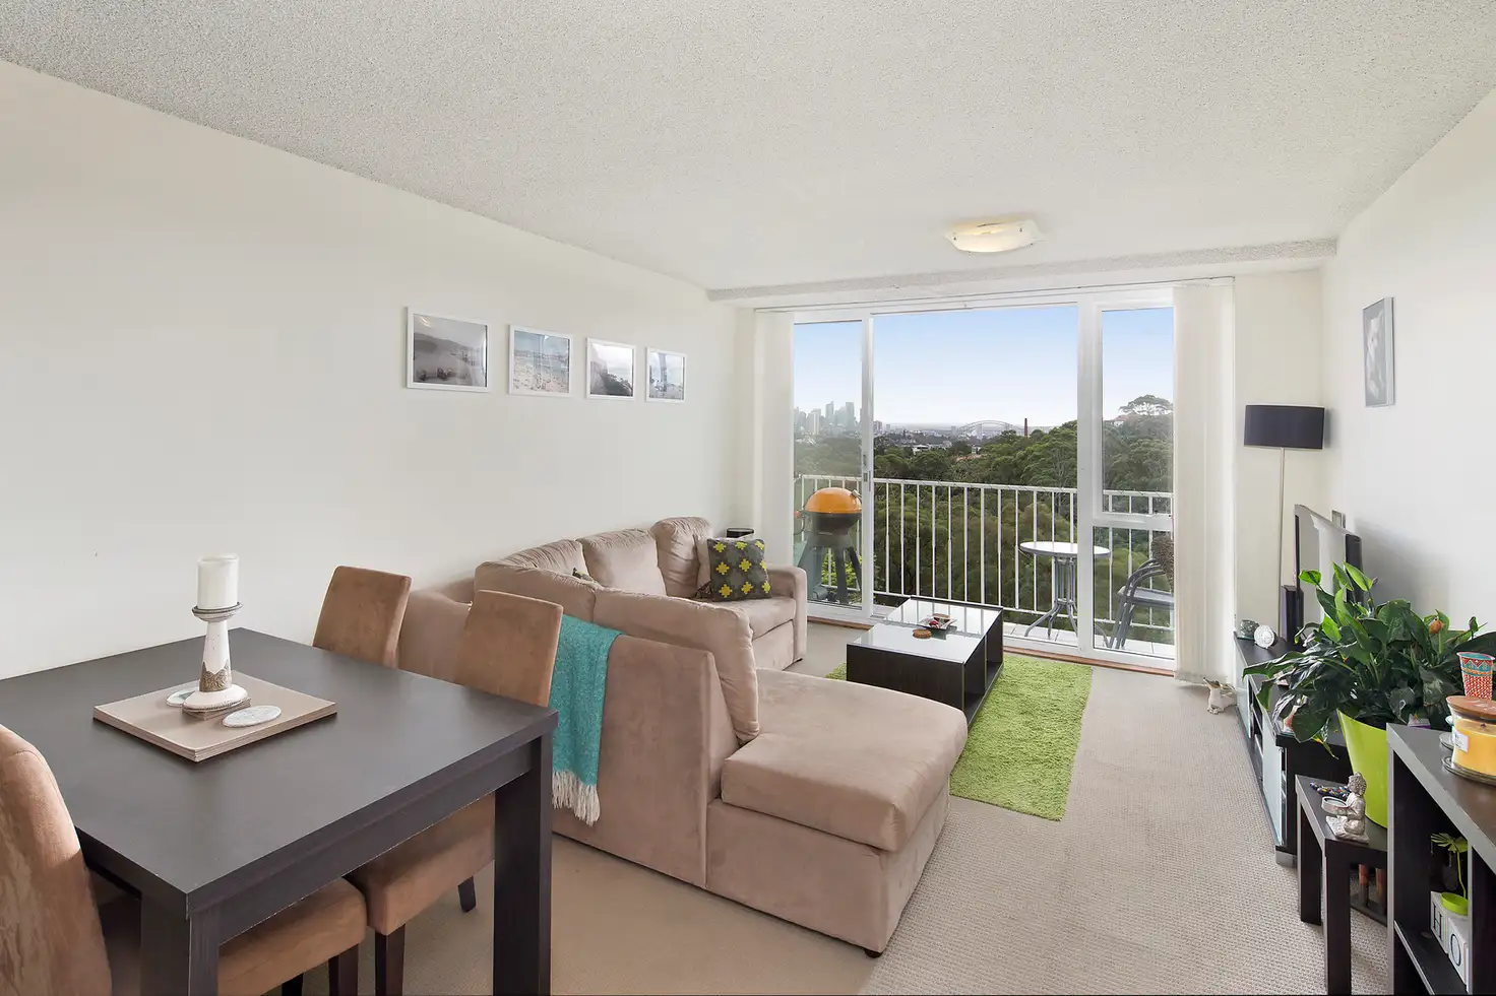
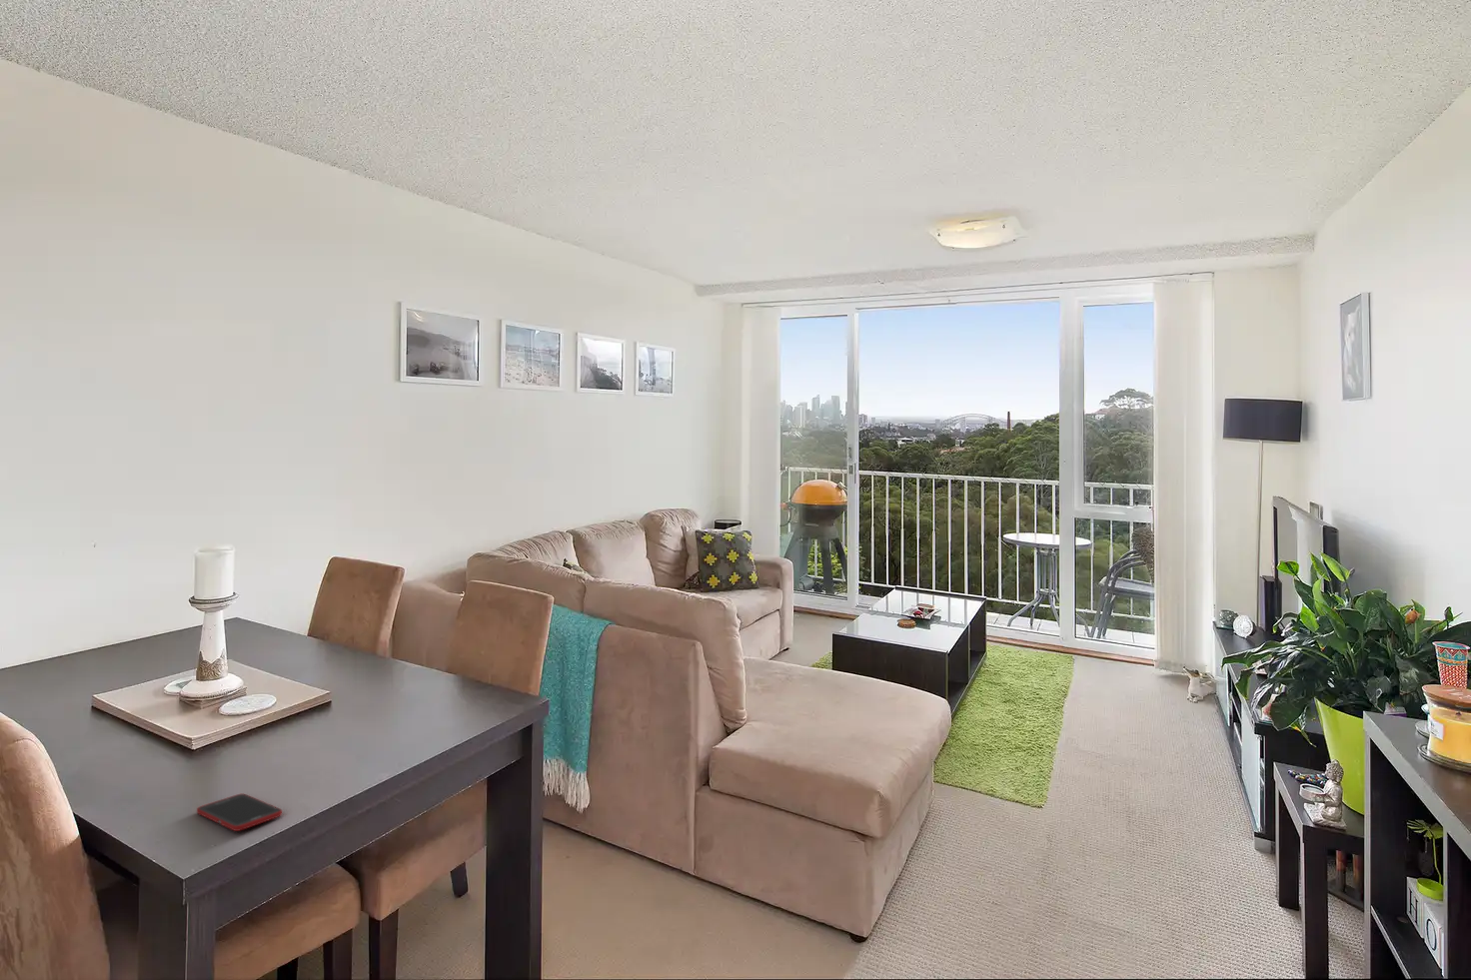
+ cell phone (238, 812)
